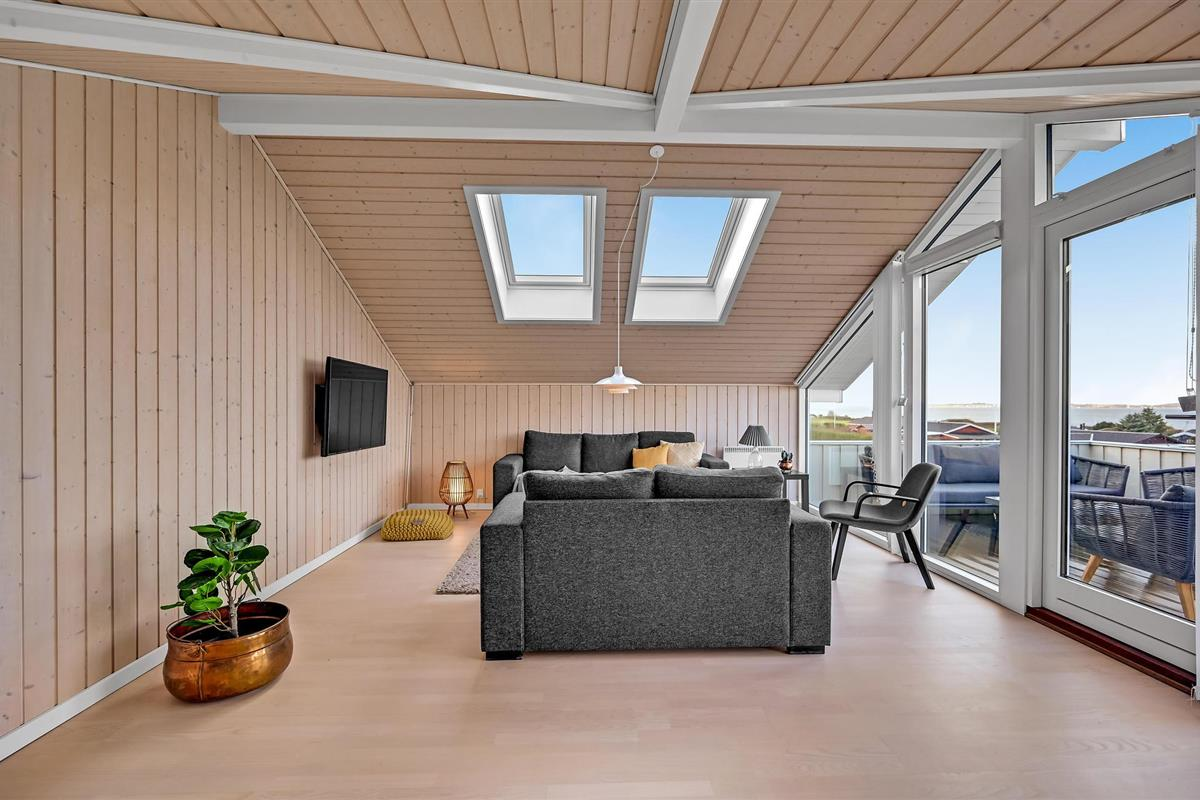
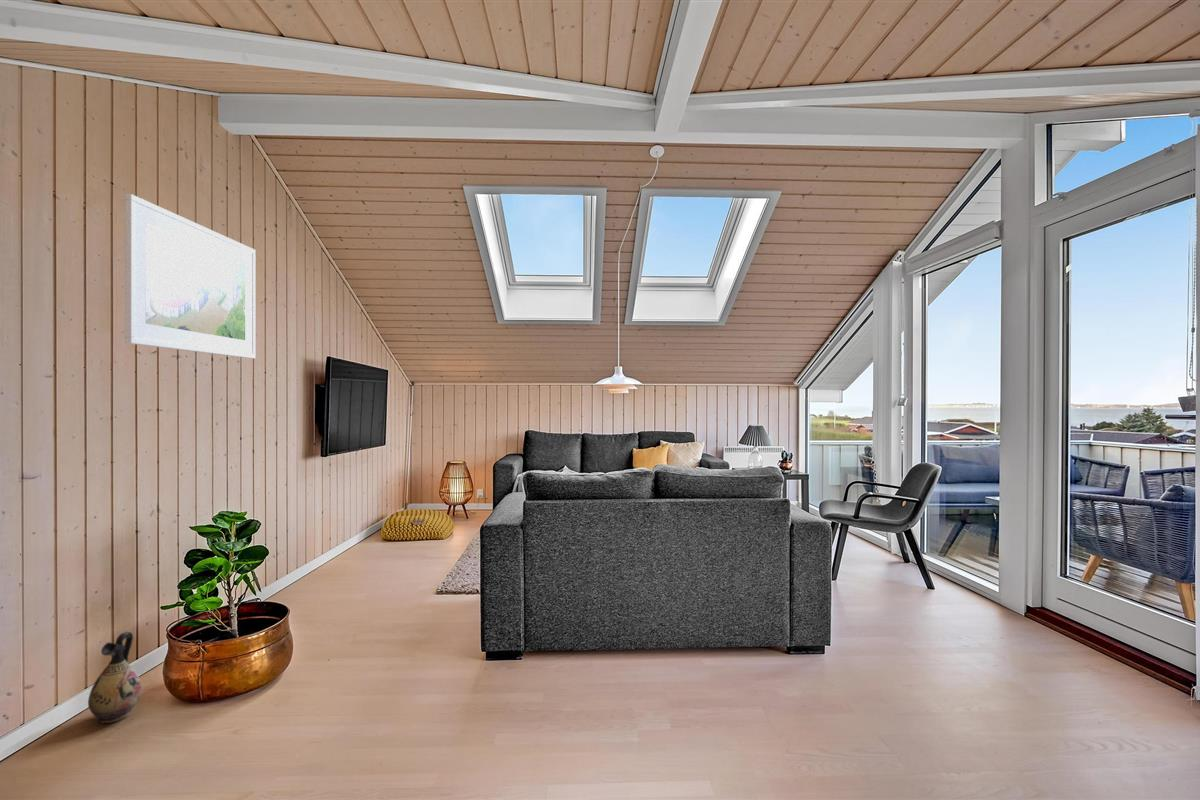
+ ceramic jug (117, 675)
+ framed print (200, 289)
